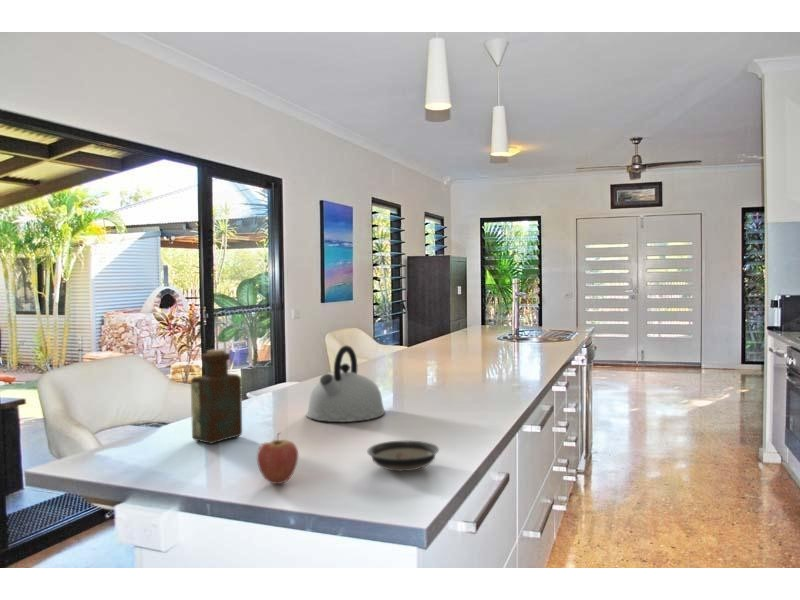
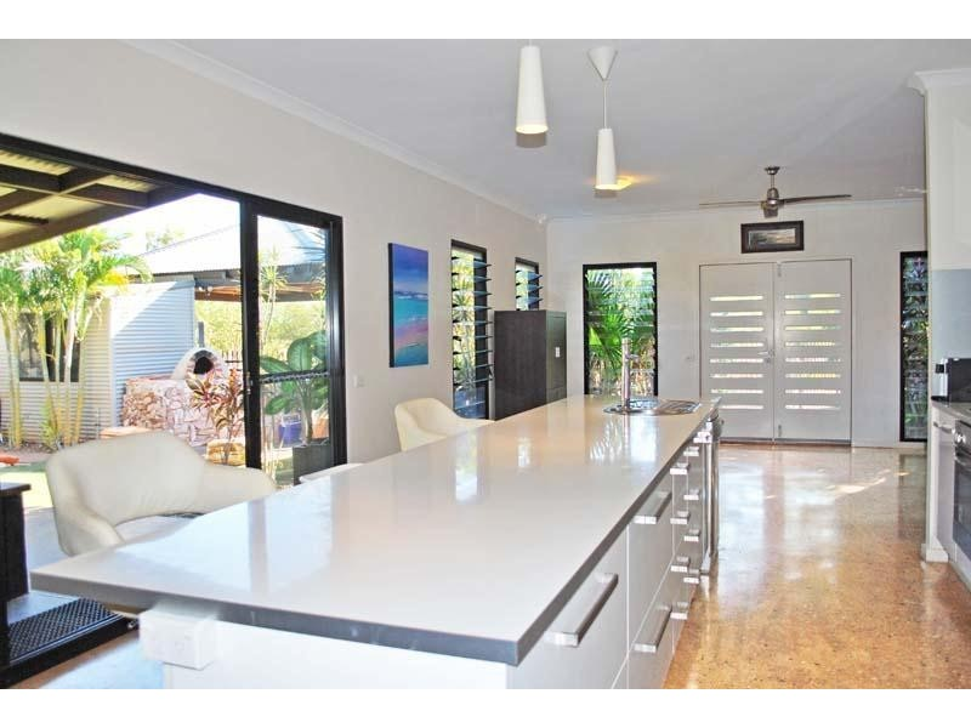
- kettle (343, 380)
- fruit (277, 456)
- saucer (403, 457)
- bottle (216, 394)
